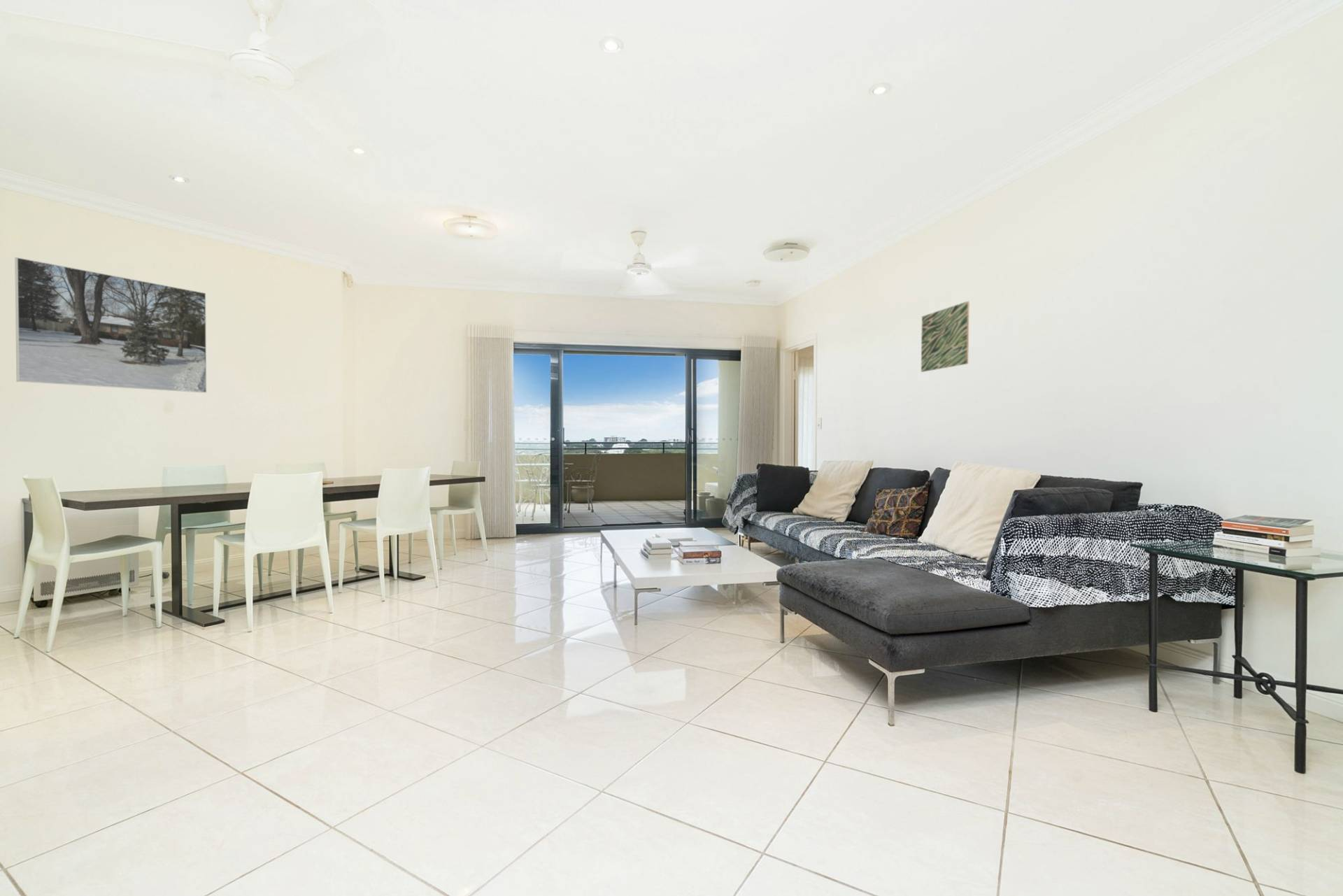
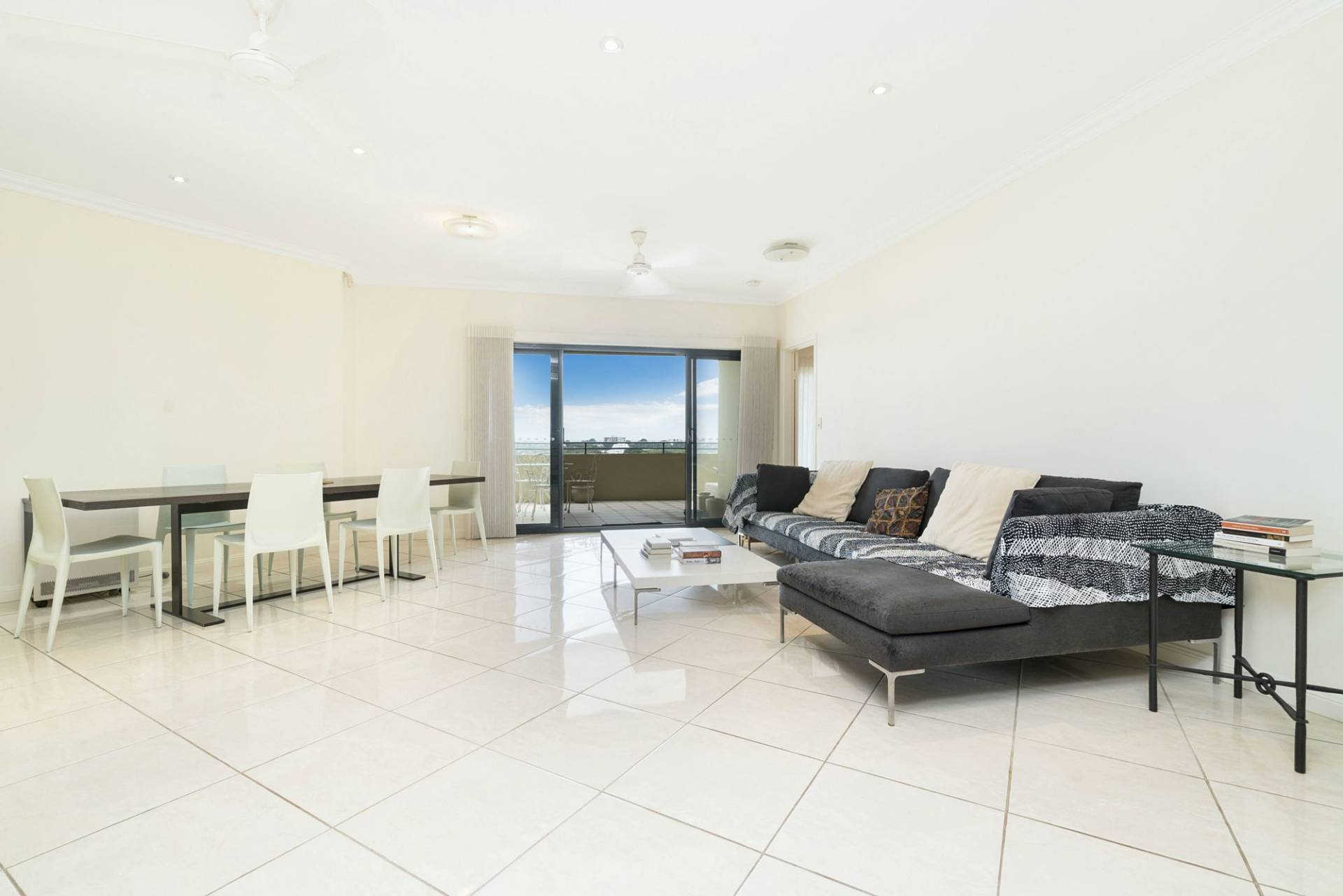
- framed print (121, 332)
- wall art (944, 339)
